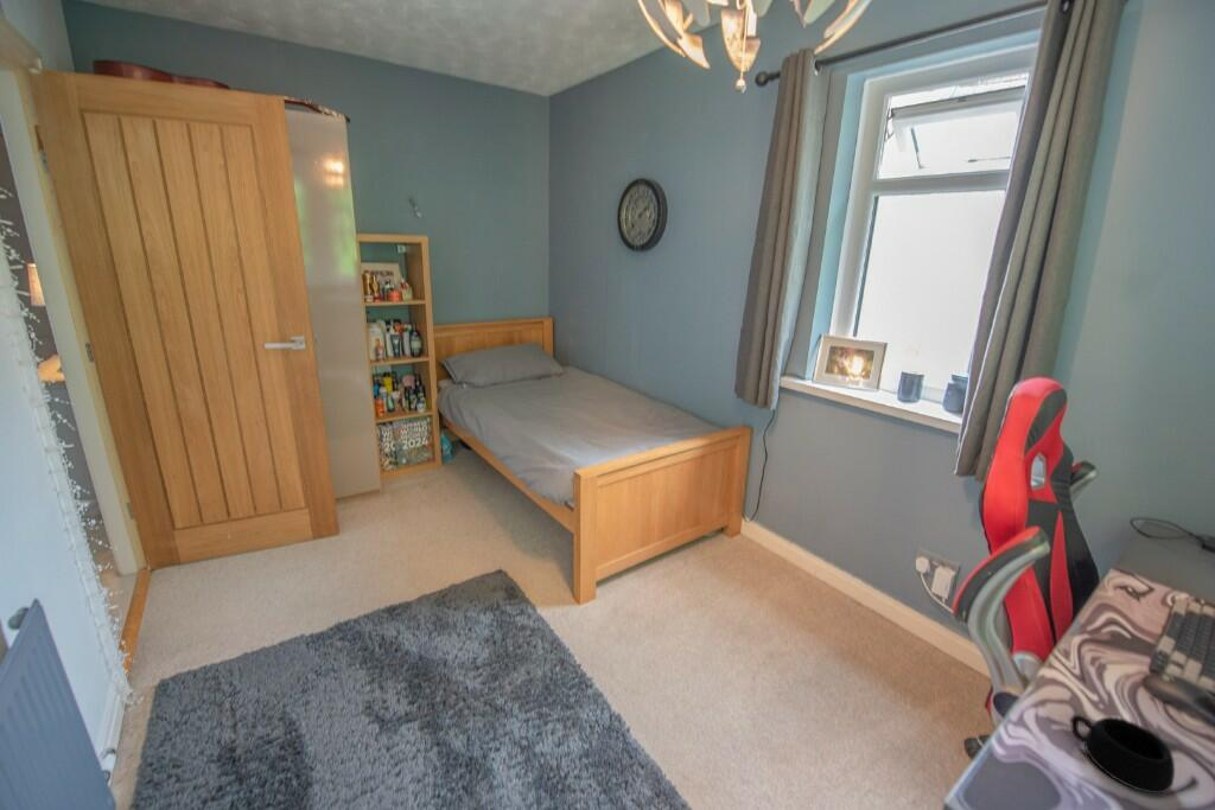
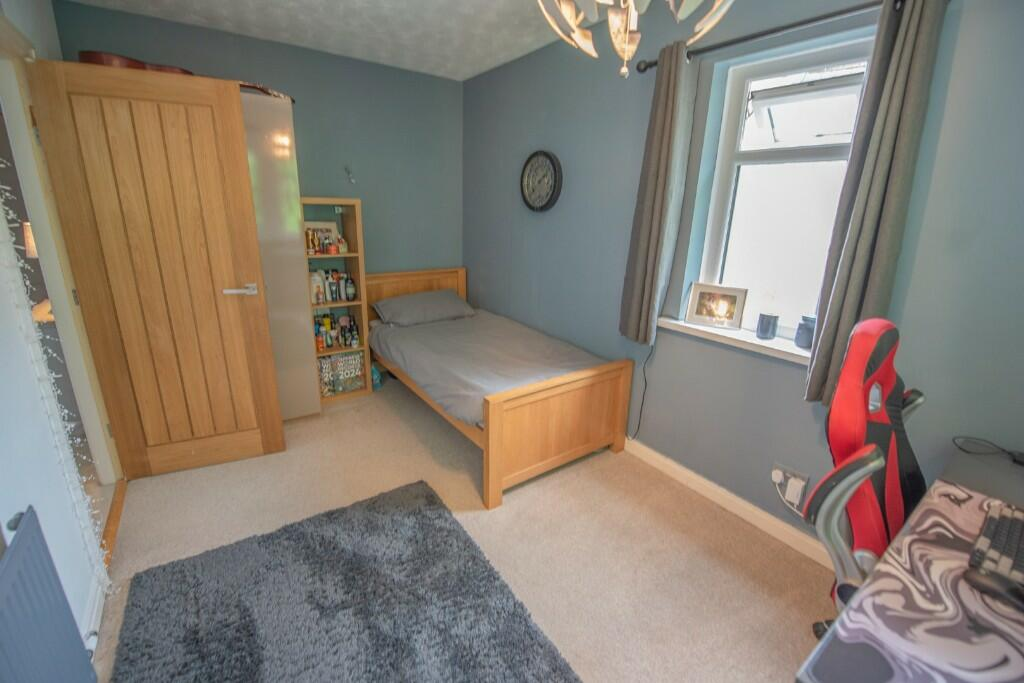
- mug (1120, 747)
